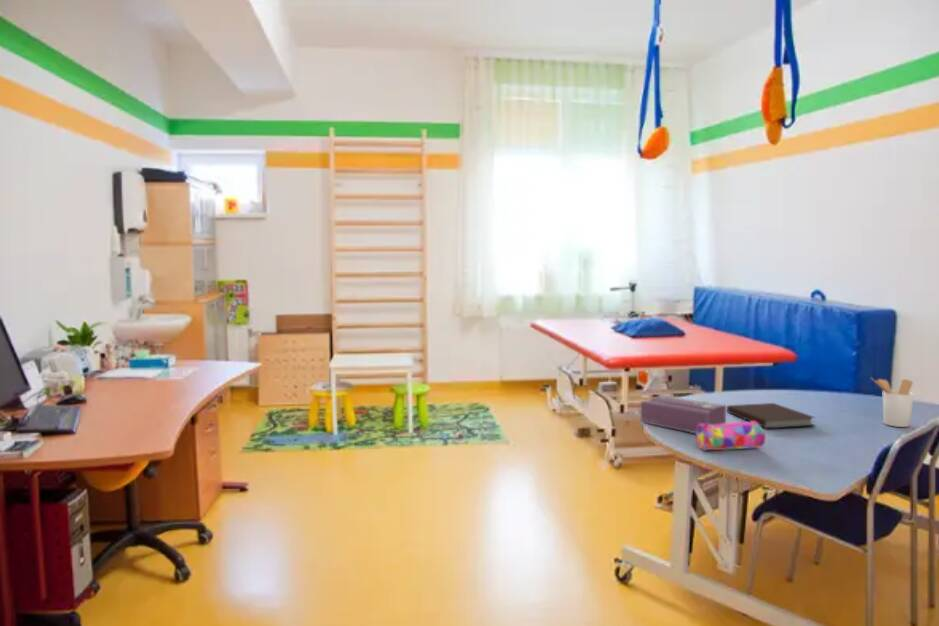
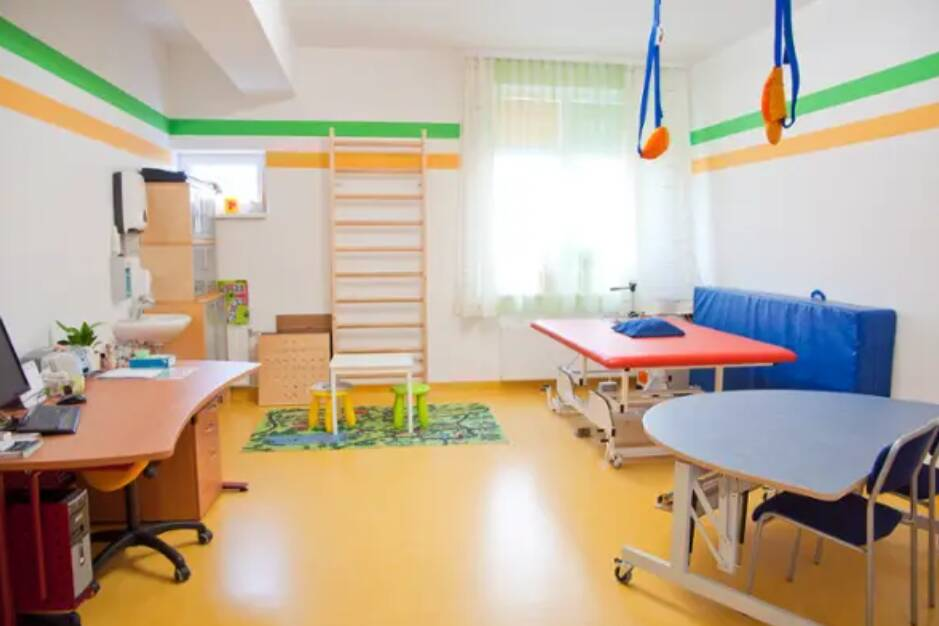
- tissue box (682, 413)
- notebook (769, 415)
- utensil holder (890, 400)
- pencil case (729, 435)
